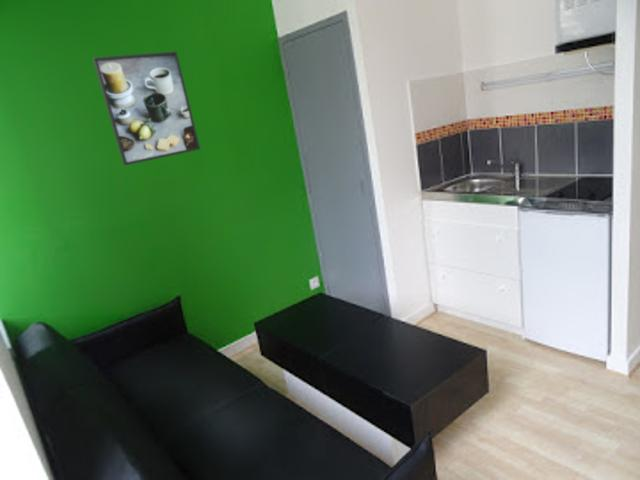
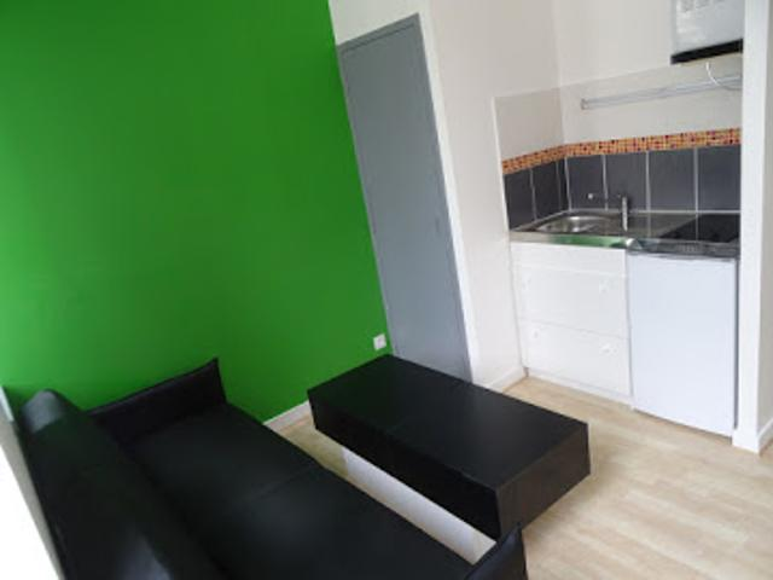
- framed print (150, 107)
